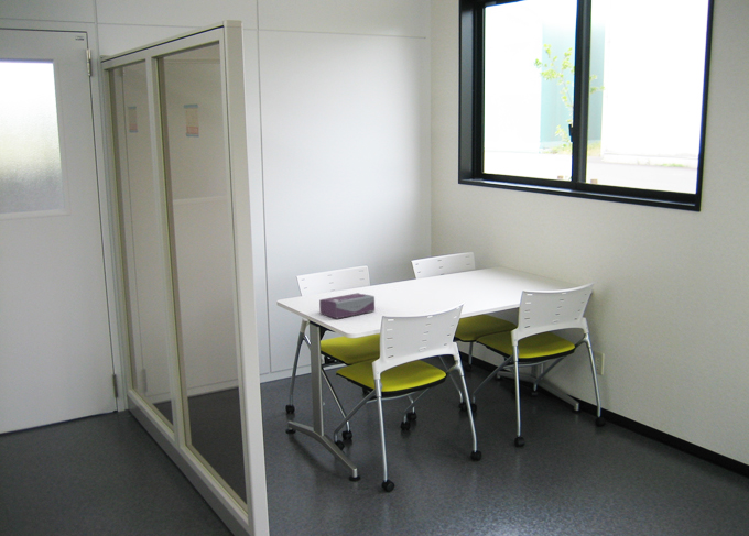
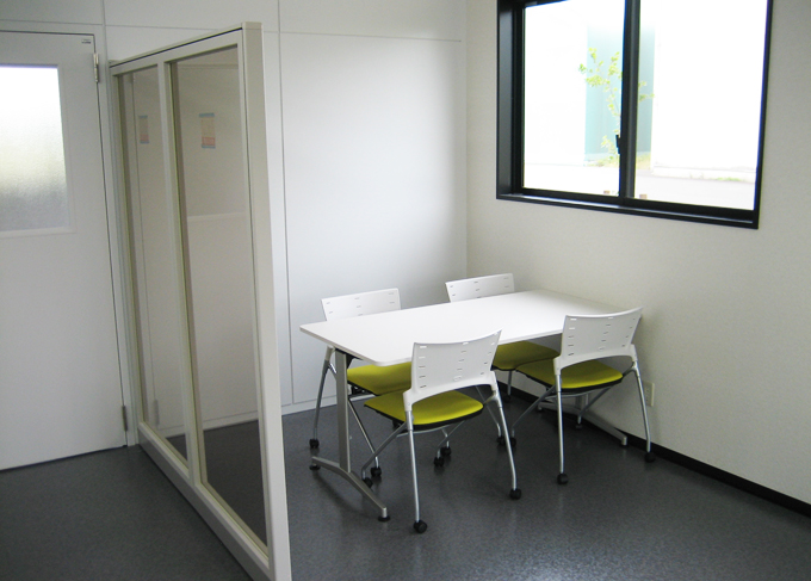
- tissue box (347, 305)
